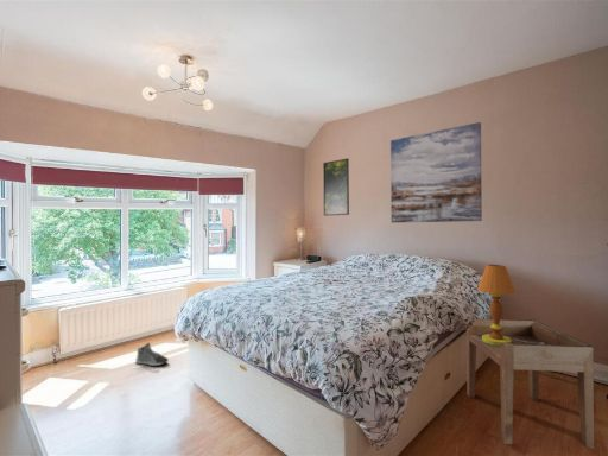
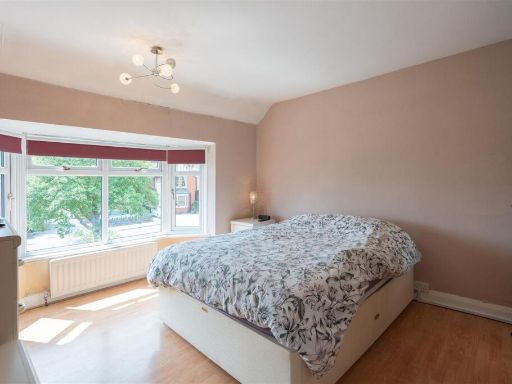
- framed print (335, 188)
- side table (521, 369)
- sneaker (151, 353)
- table lamp (501, 305)
- wall art (431, 177)
